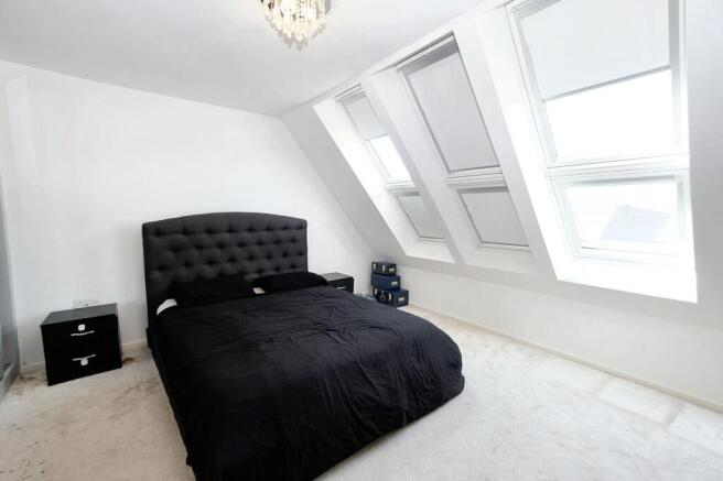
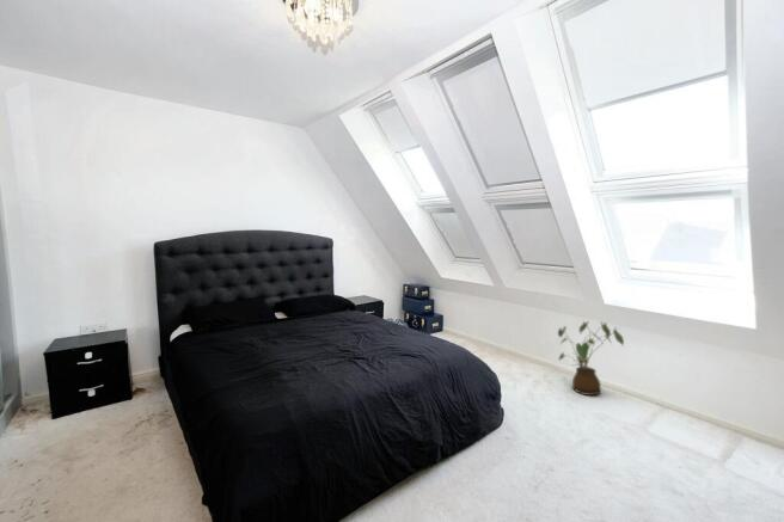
+ house plant (588, 358)
